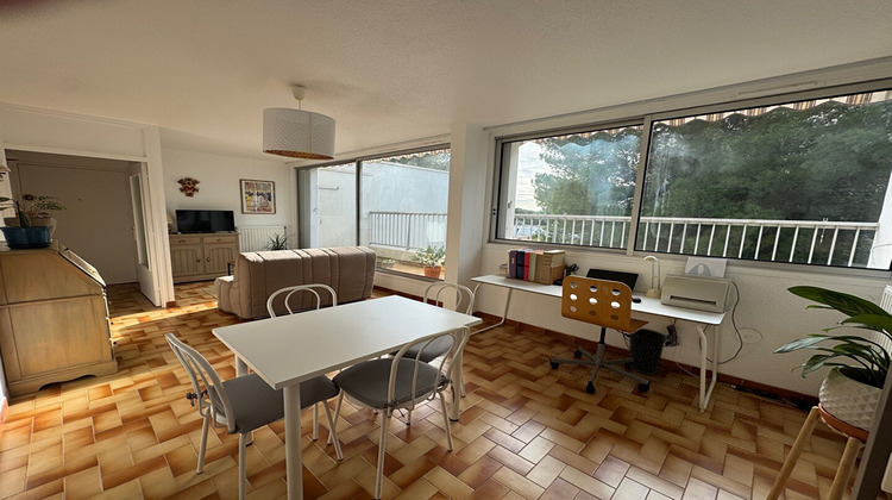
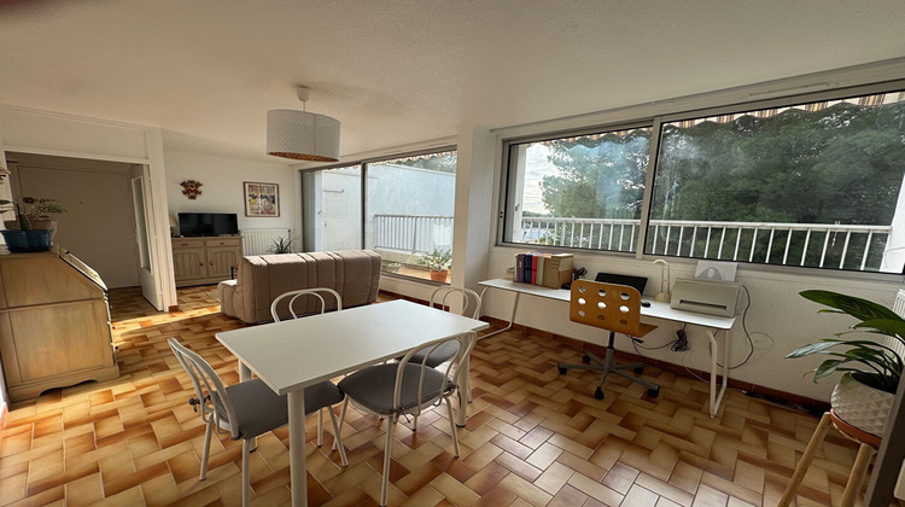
- wastebasket (645, 350)
